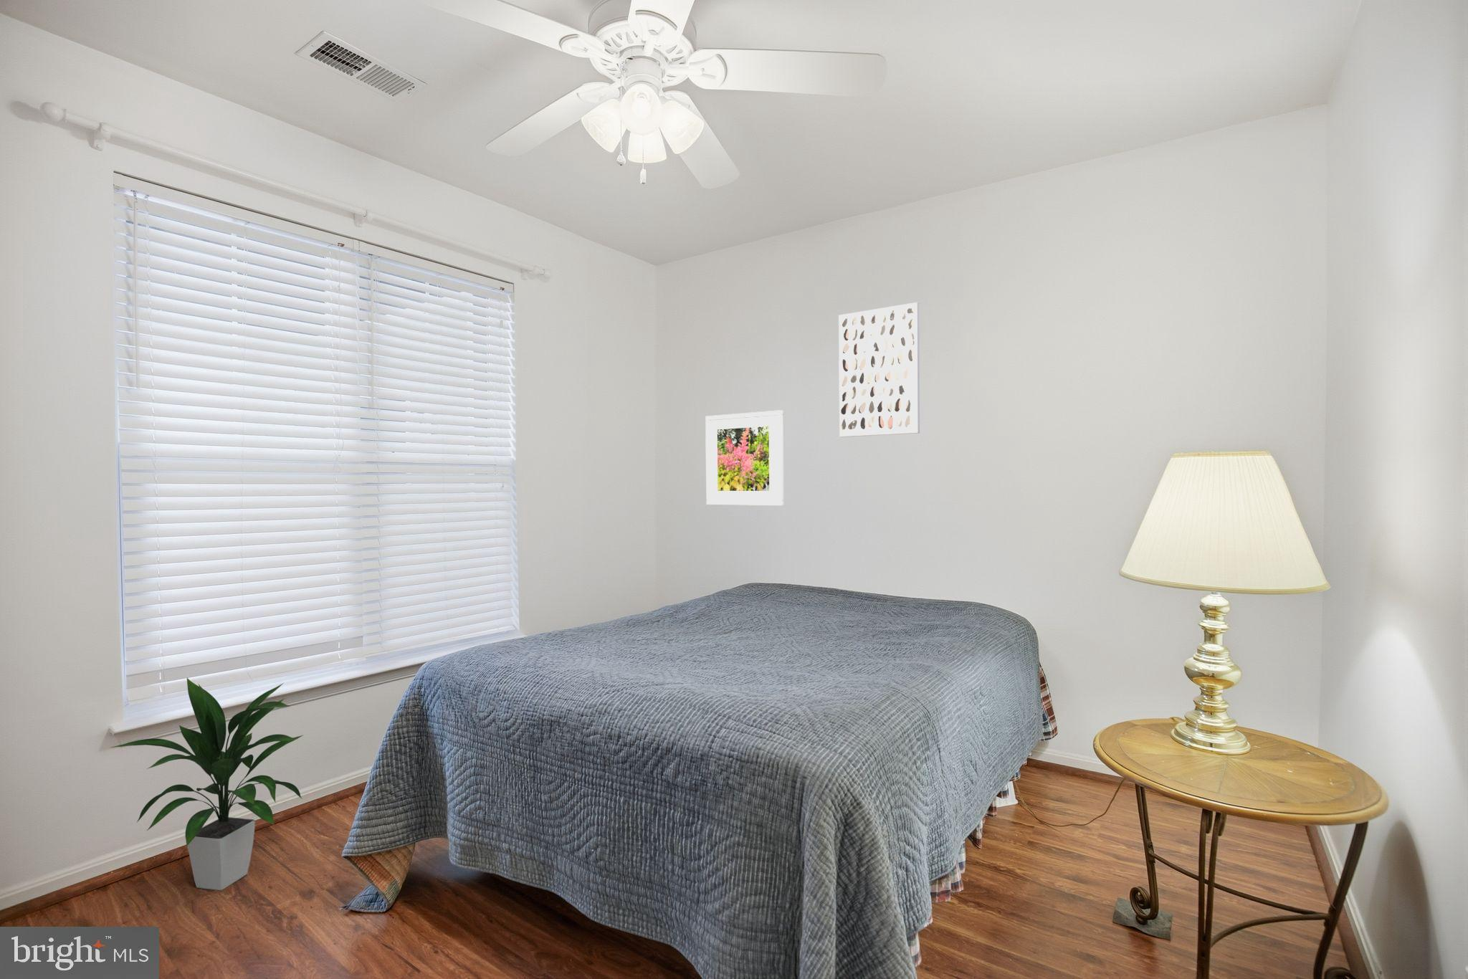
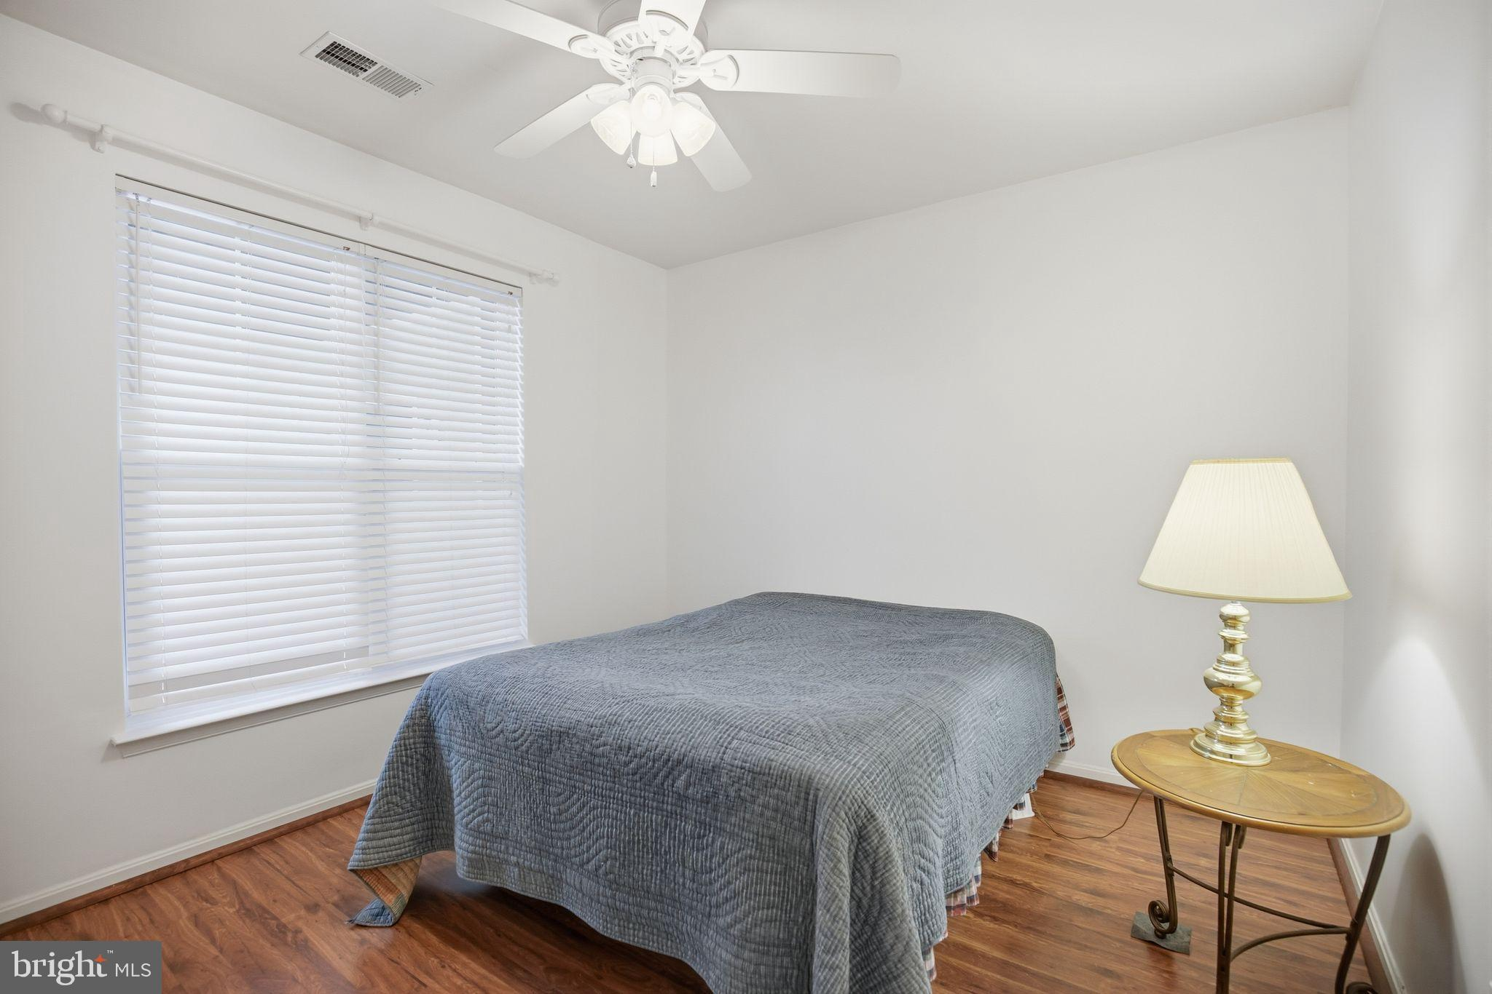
- wall art (877, 371)
- indoor plant (228, 778)
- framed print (743, 459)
